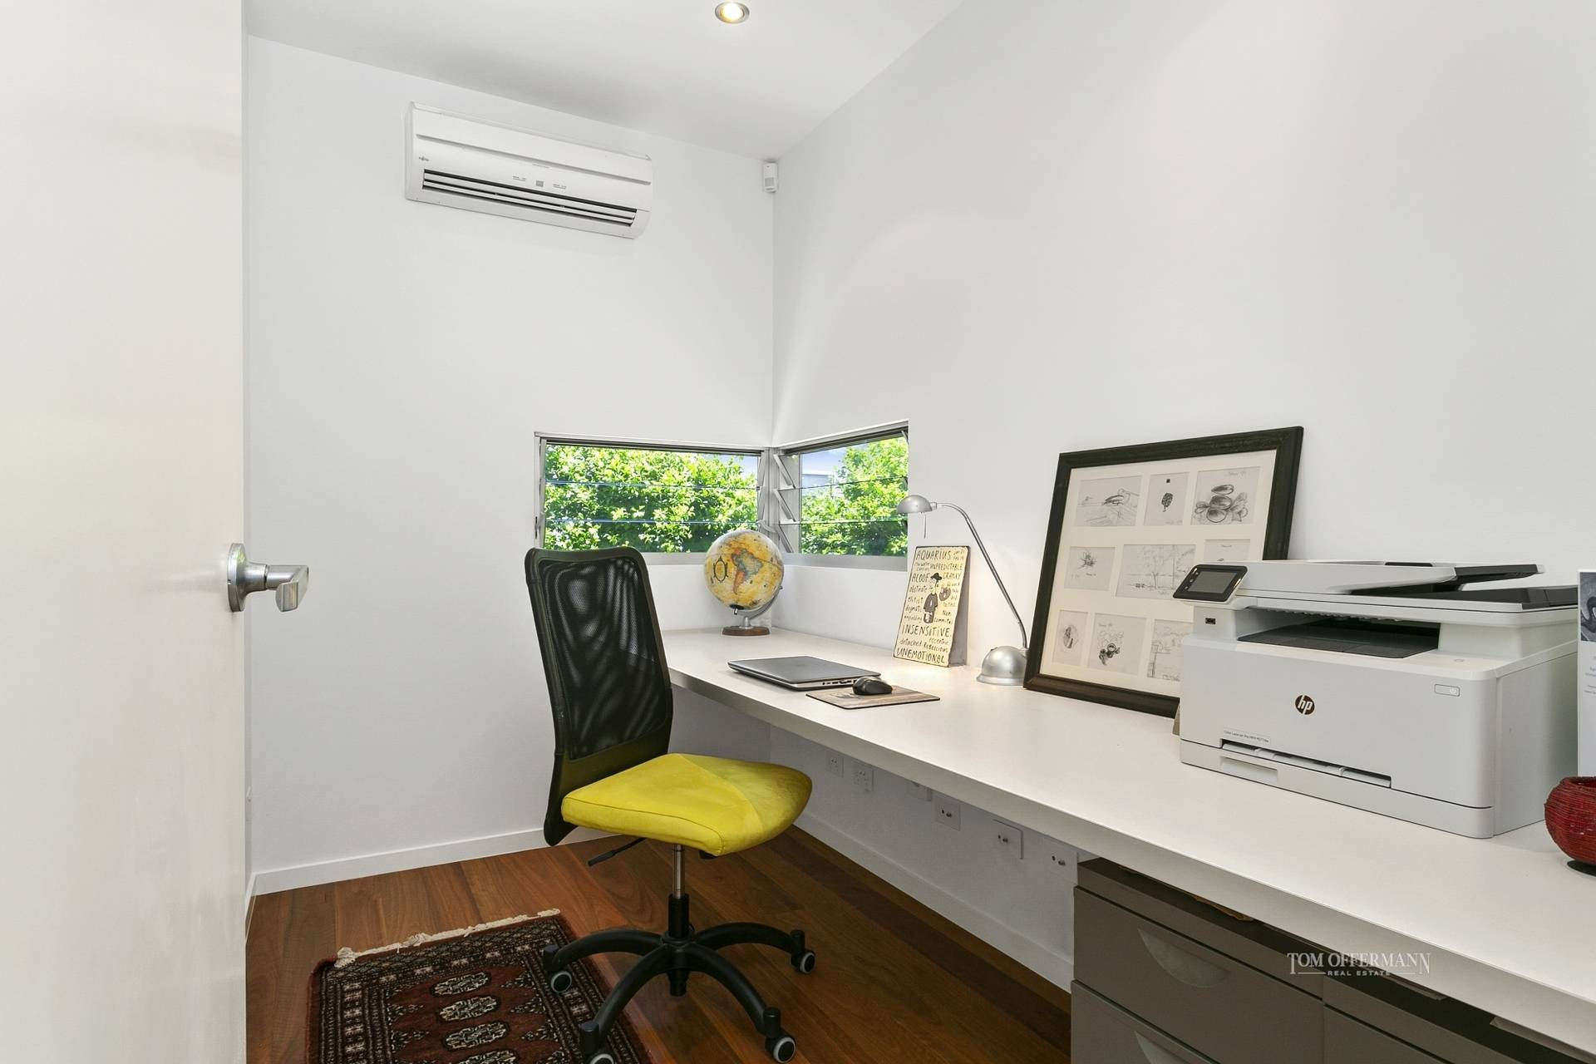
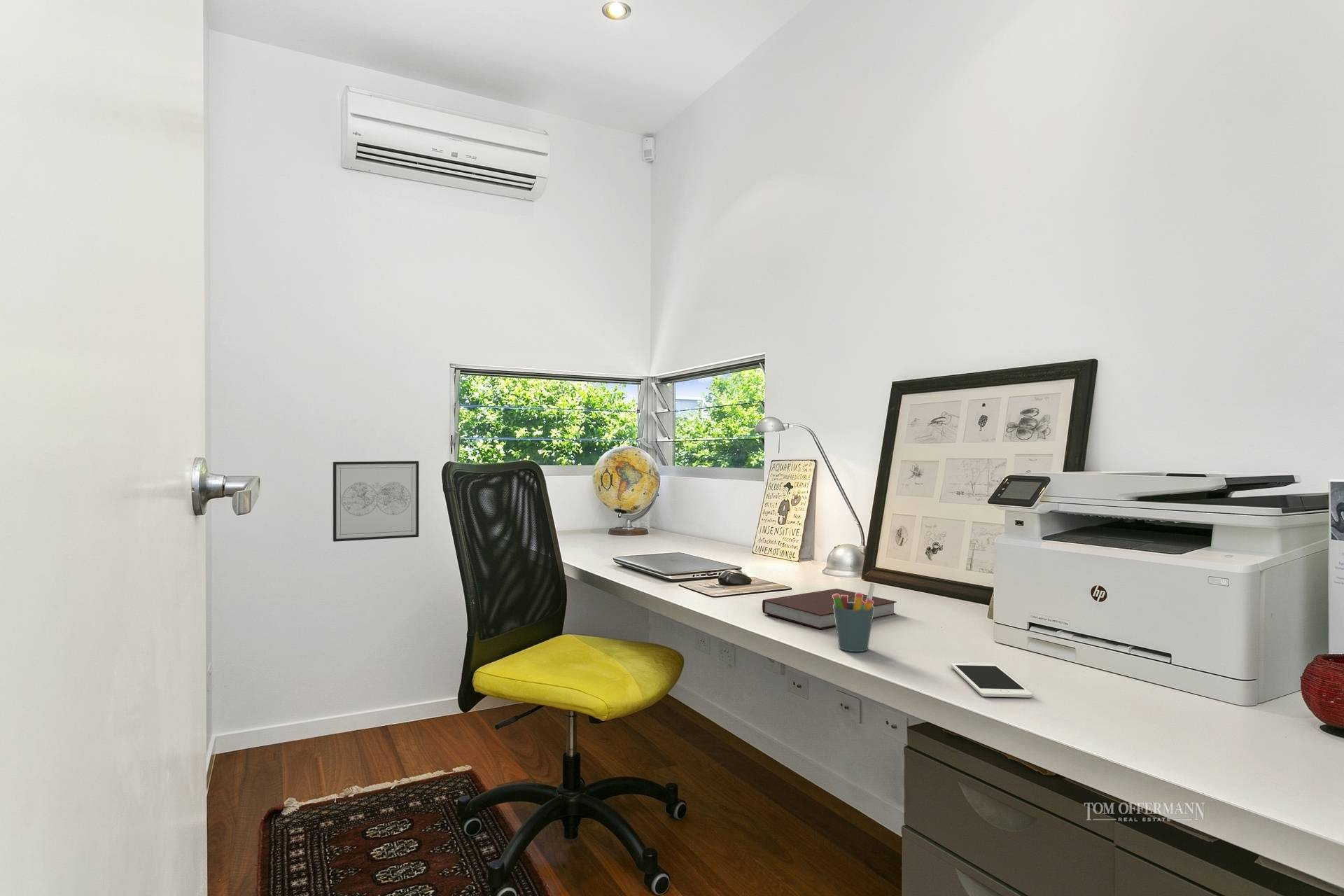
+ wall art (377, 500)
+ pen holder (853, 616)
+ notebook (829, 607)
+ cell phone (988, 679)
